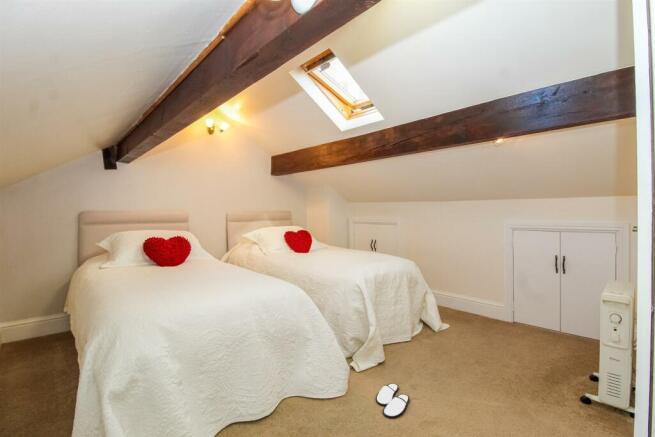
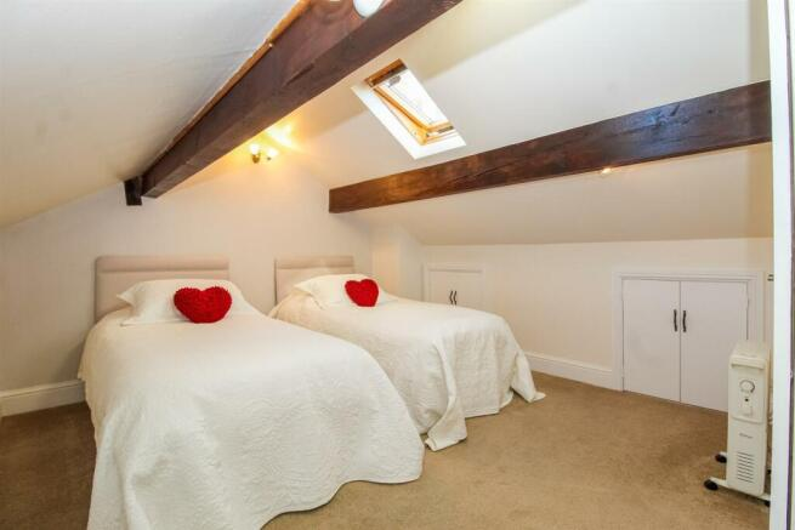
- slippers (392, 395)
